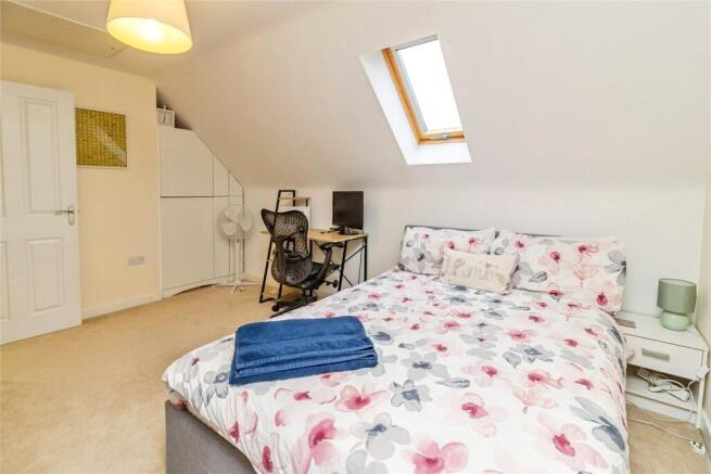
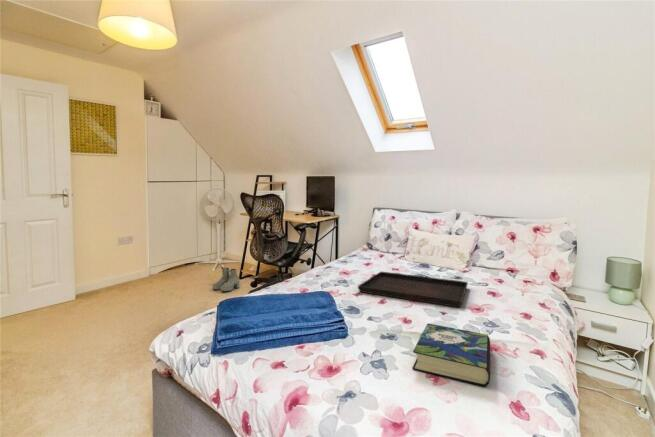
+ serving tray (414, 286)
+ boots (226, 279)
+ book (453, 350)
